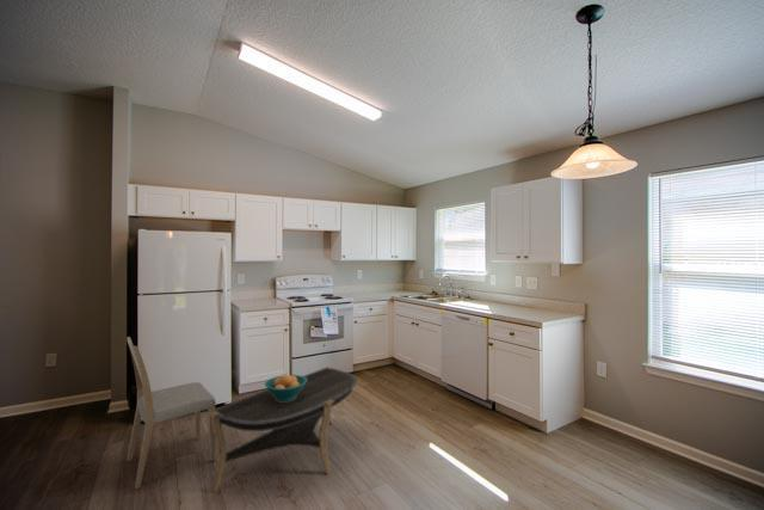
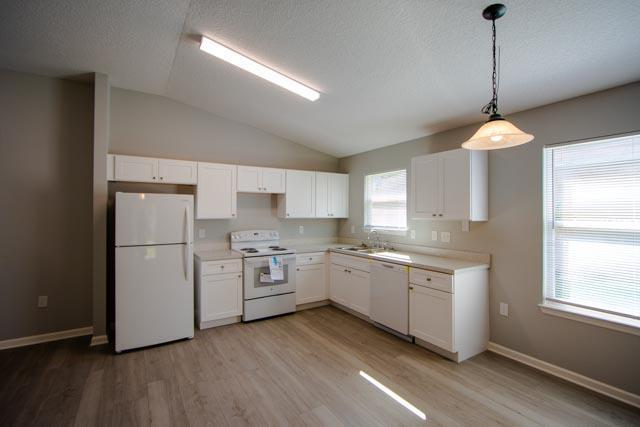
- coffee table (302, 426)
- dining chair (171, 398)
- fruit bowl (285, 385)
